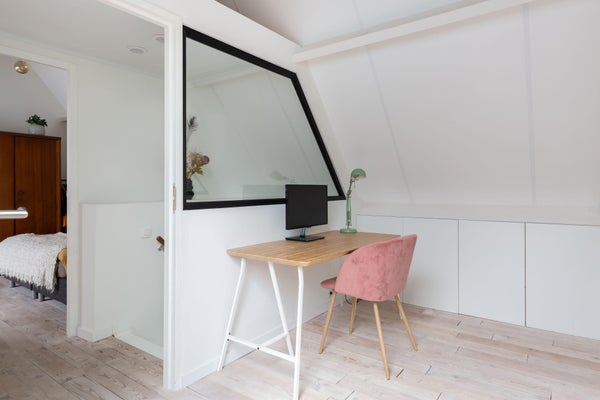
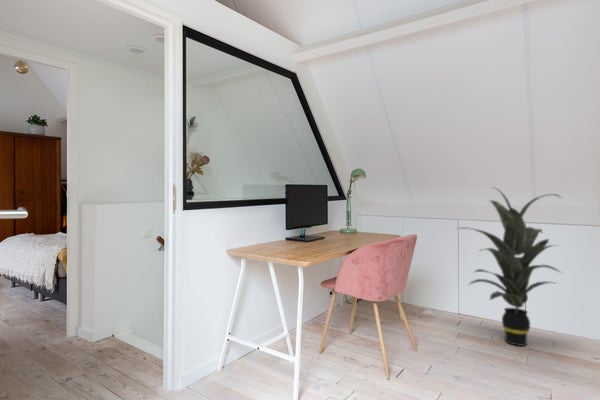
+ indoor plant (509, 263)
